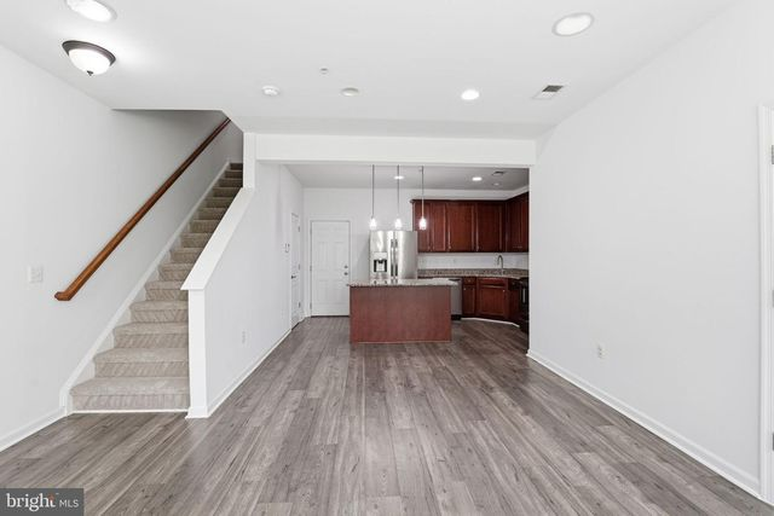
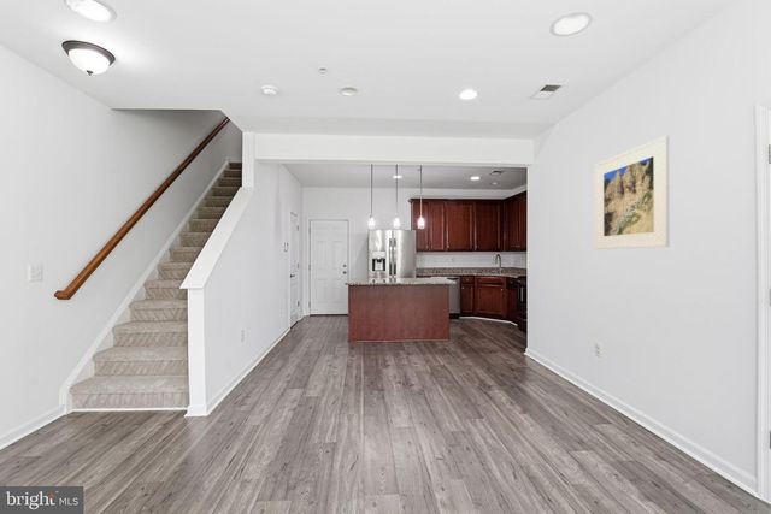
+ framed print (626, 200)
